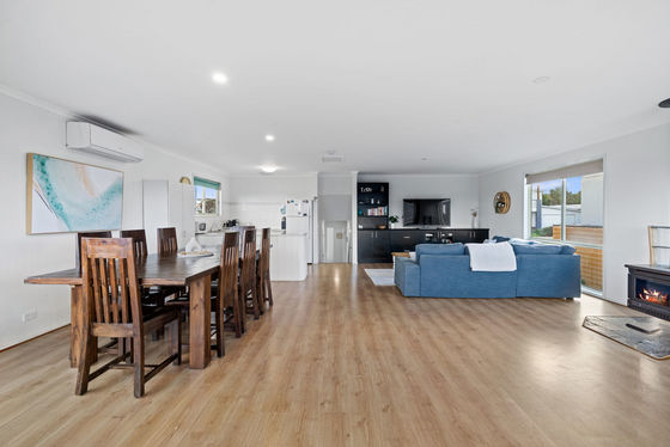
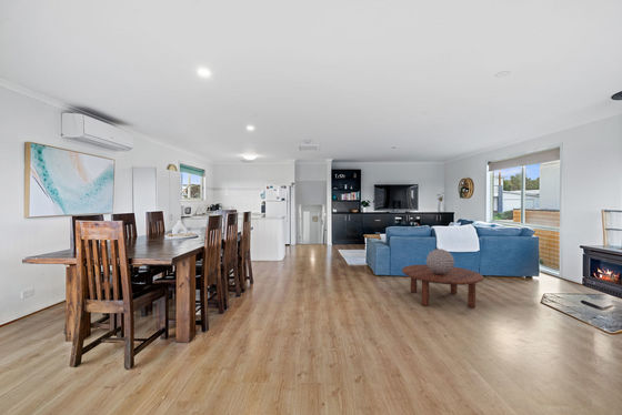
+ decorative sphere (440, 261)
+ coffee table (440, 283)
